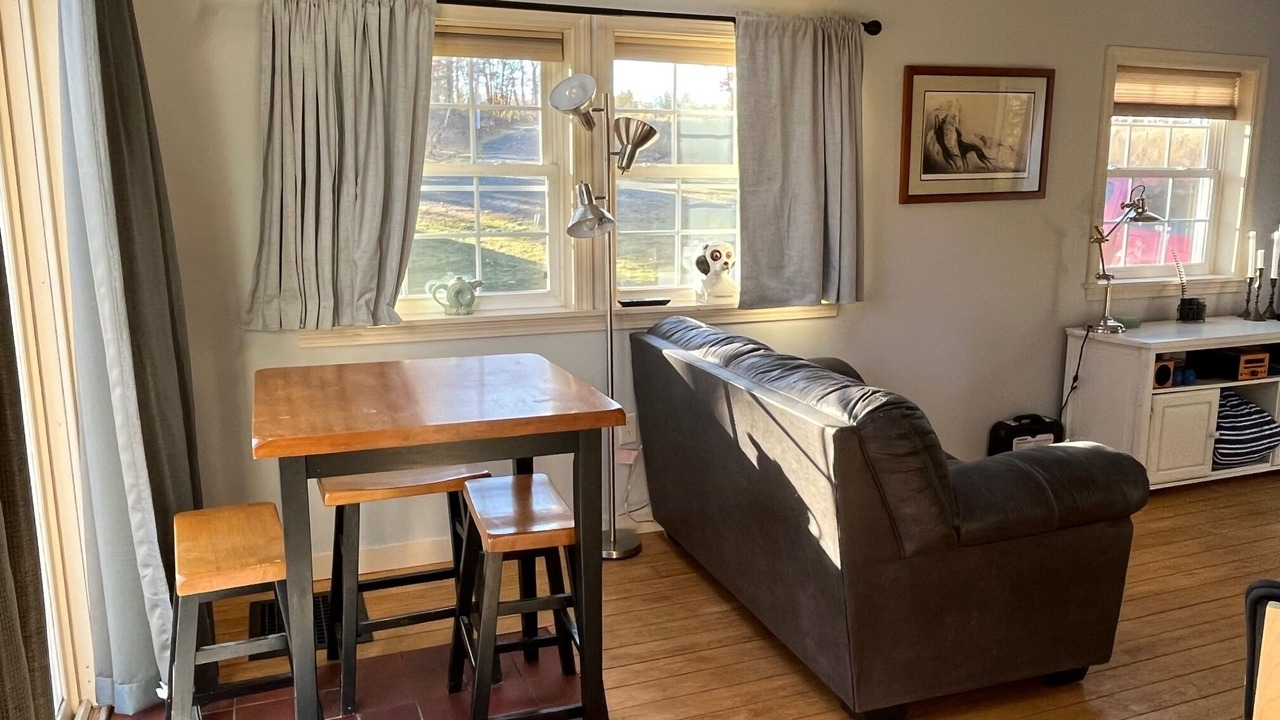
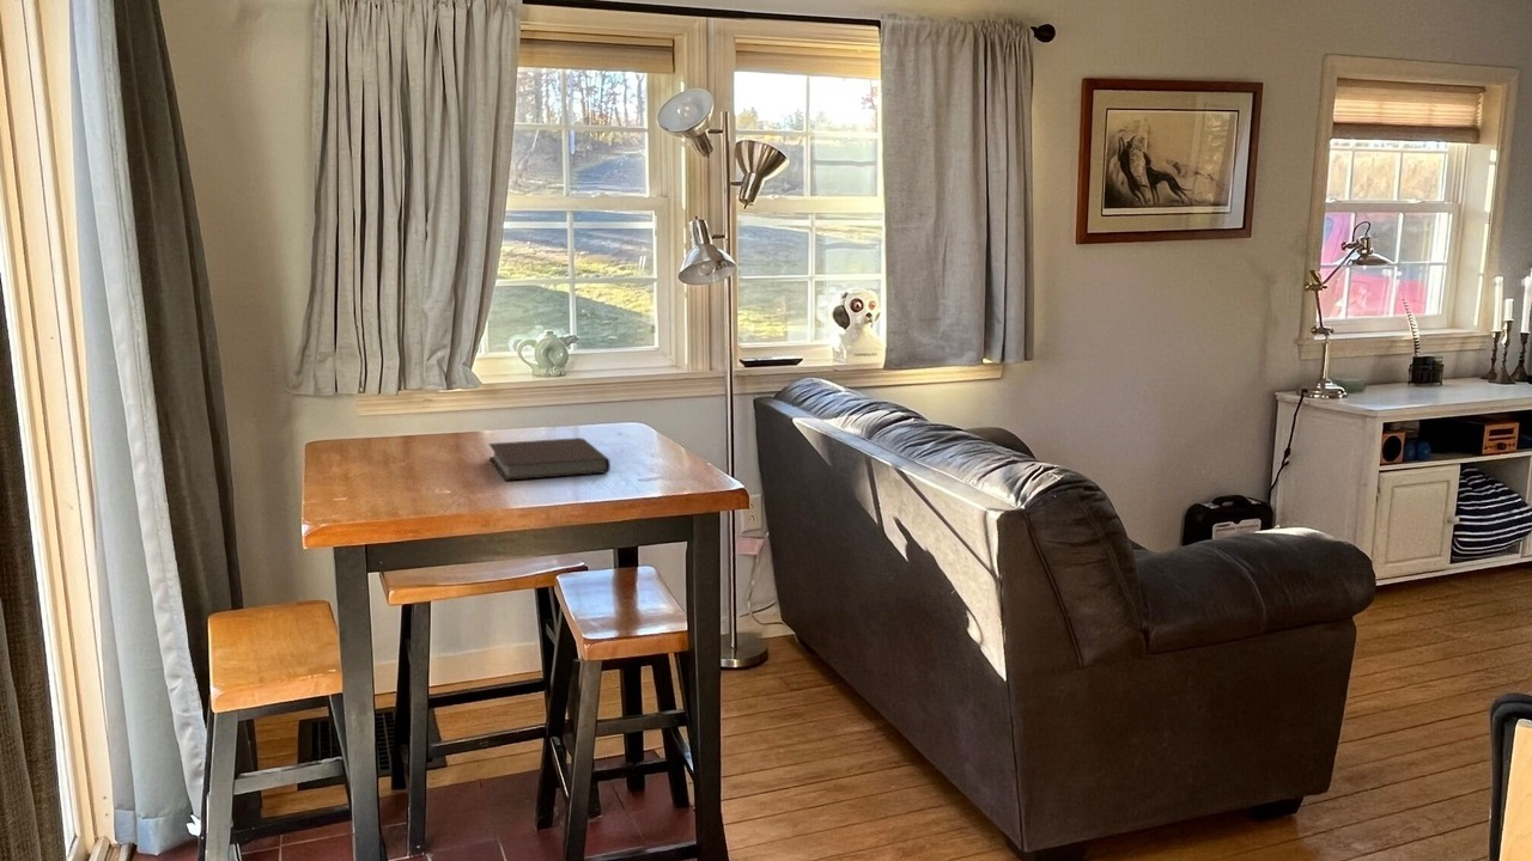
+ notebook (547, 457)
